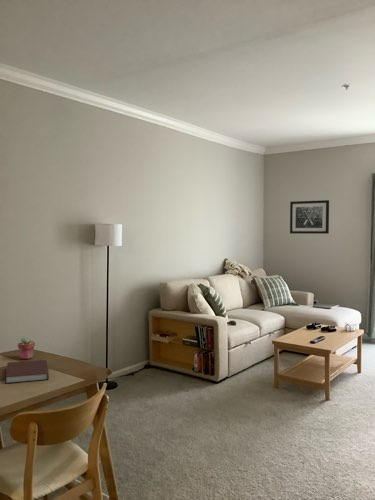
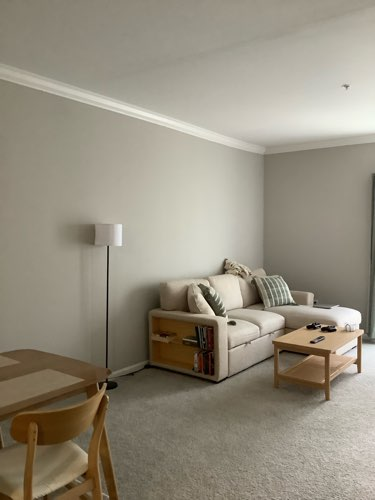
- wall art (309, 217)
- notebook (27, 370)
- potted succulent (26, 347)
